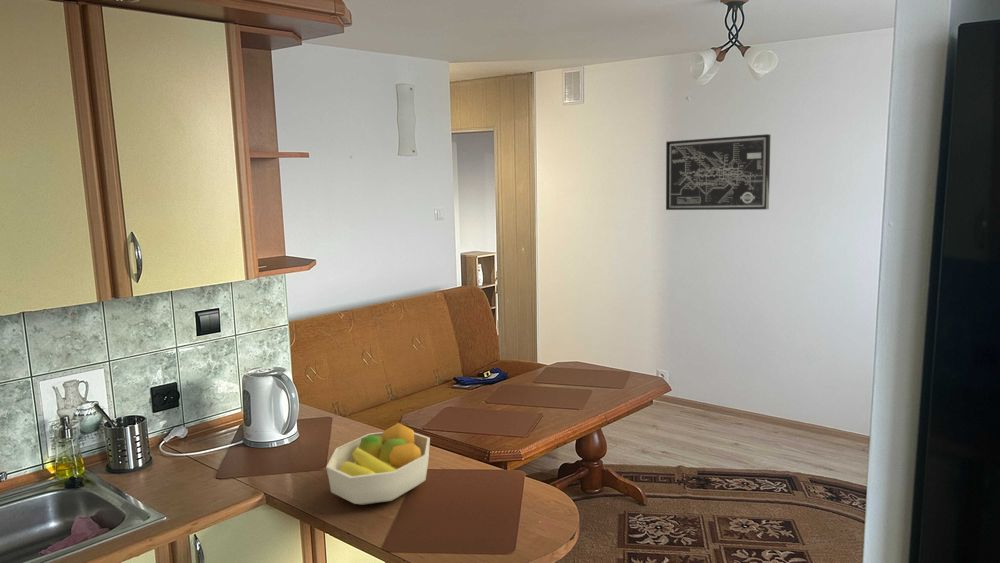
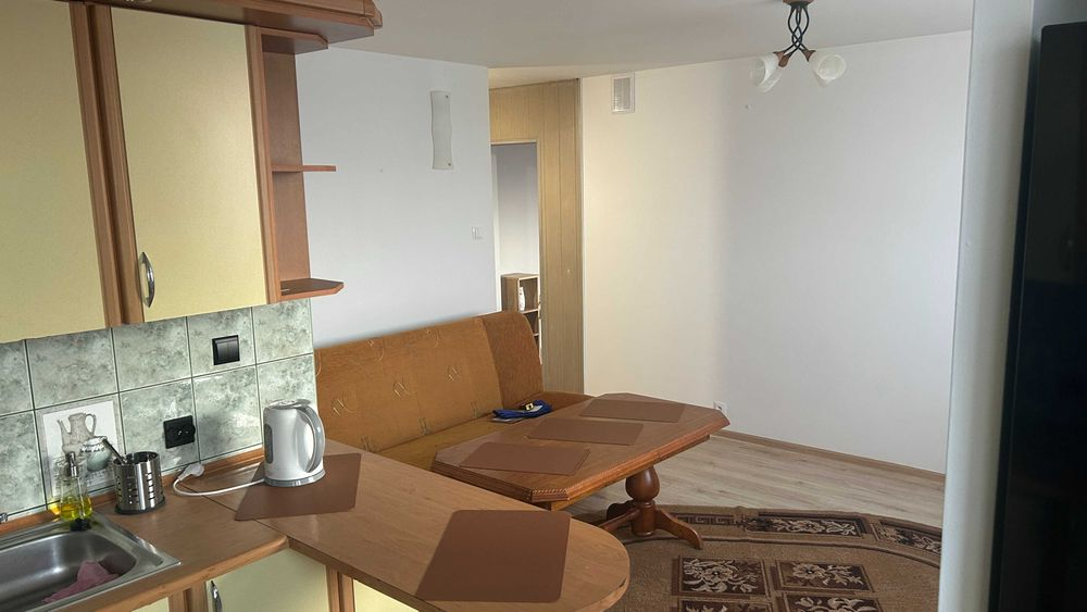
- wall art (715, 174)
- fruit bowl (381, 460)
